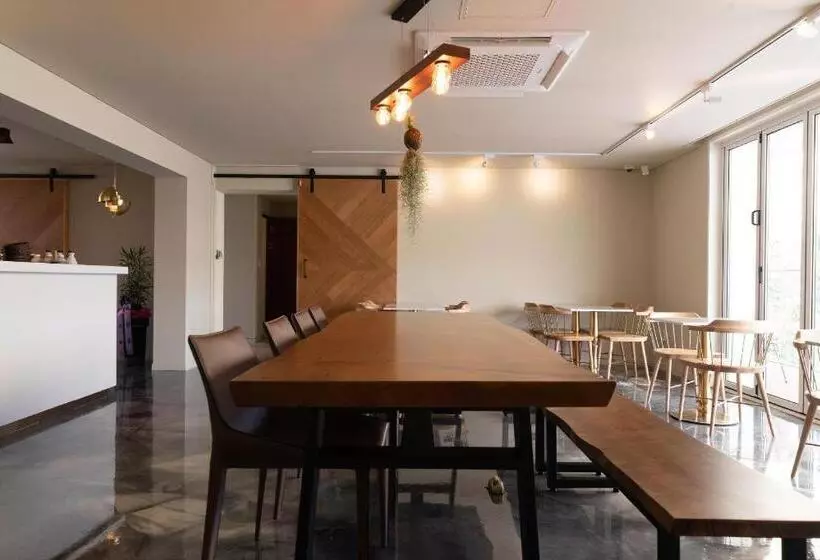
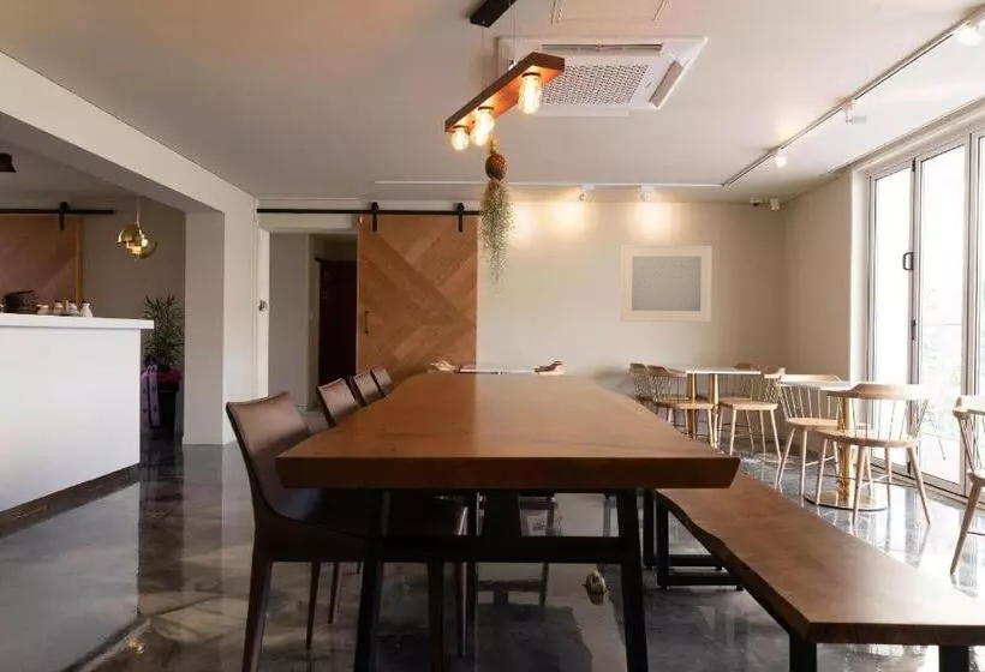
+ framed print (665, 283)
